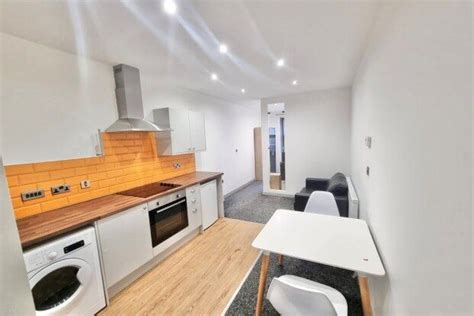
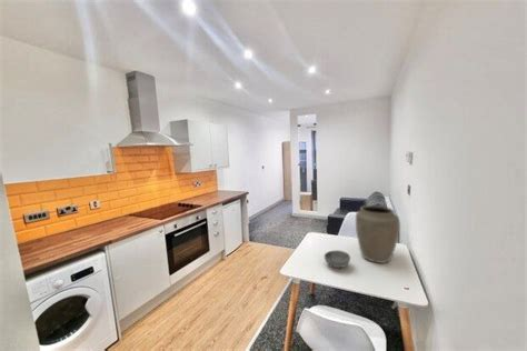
+ bowl (337, 260)
+ vase (376, 233)
